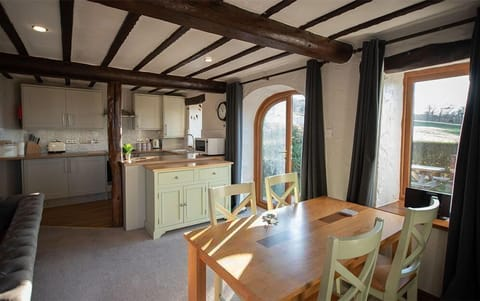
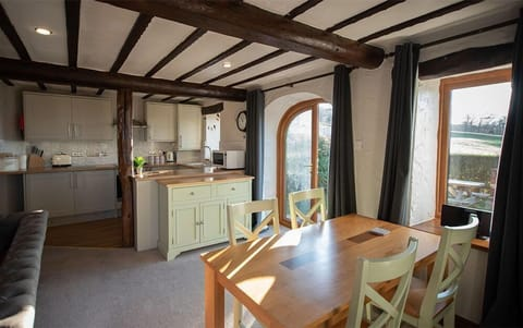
- flower (268, 225)
